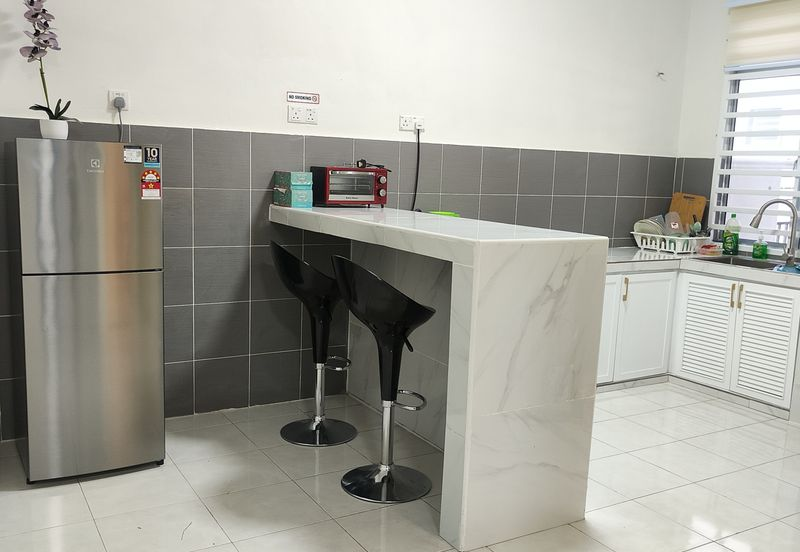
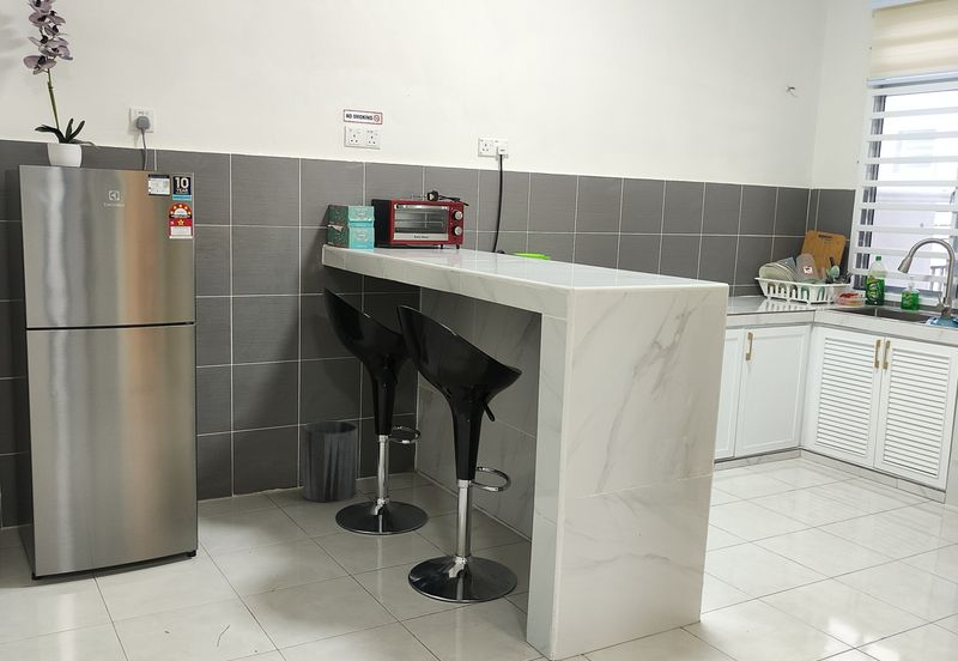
+ trash can (329, 460)
